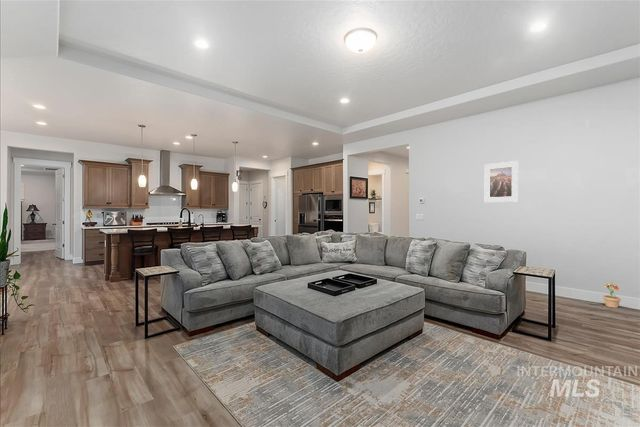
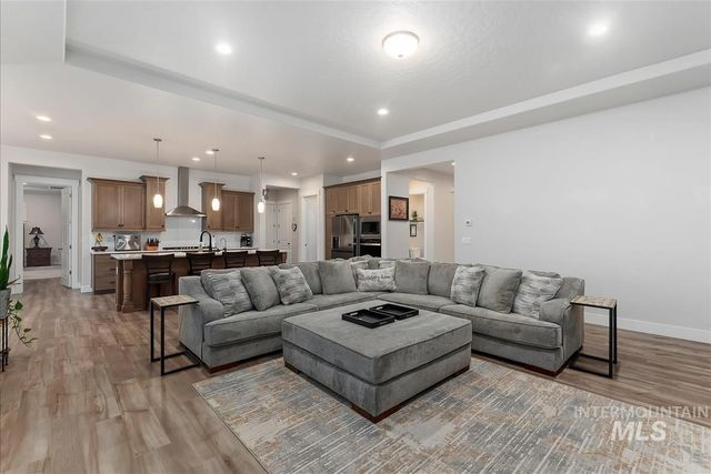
- potted plant (611, 294)
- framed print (500, 182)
